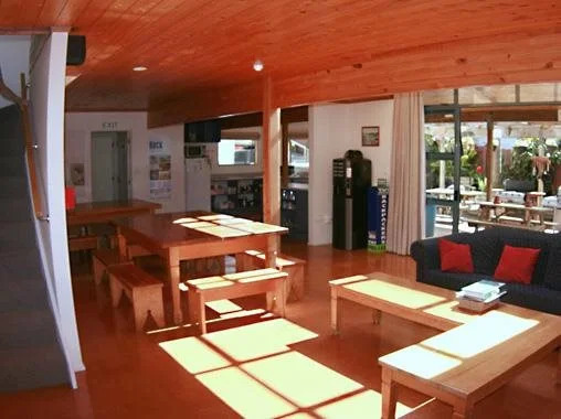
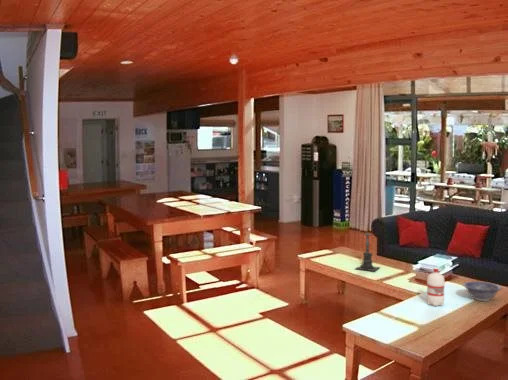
+ decorative bowl (481, 292)
+ candle holder (367, 248)
+ water bottle (435, 286)
